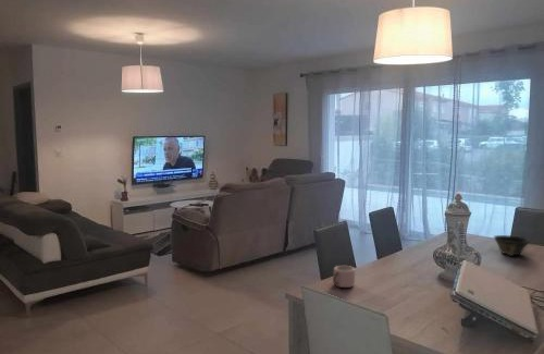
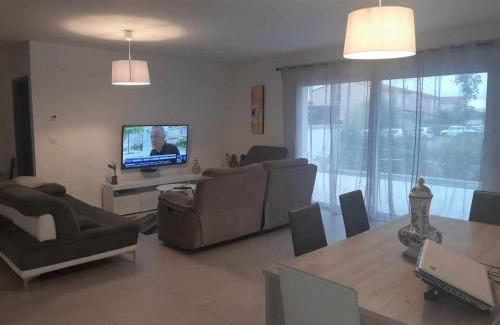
- mug (342, 277)
- bowl (510, 245)
